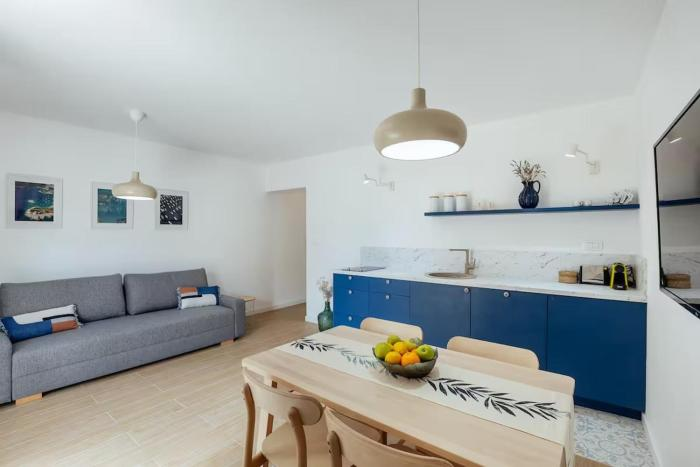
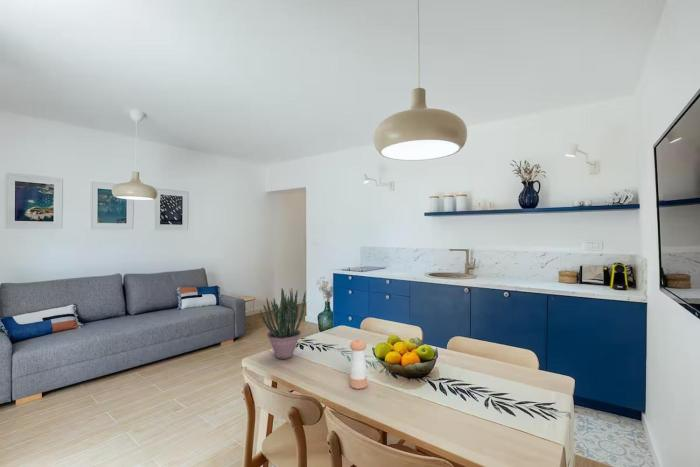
+ potted plant (284, 321)
+ pepper shaker (358, 362)
